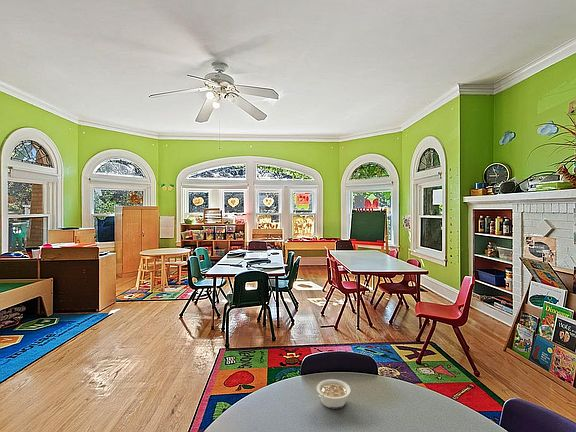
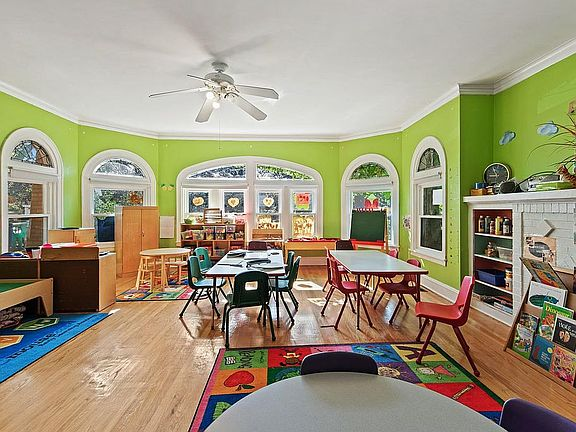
- legume (333, 394)
